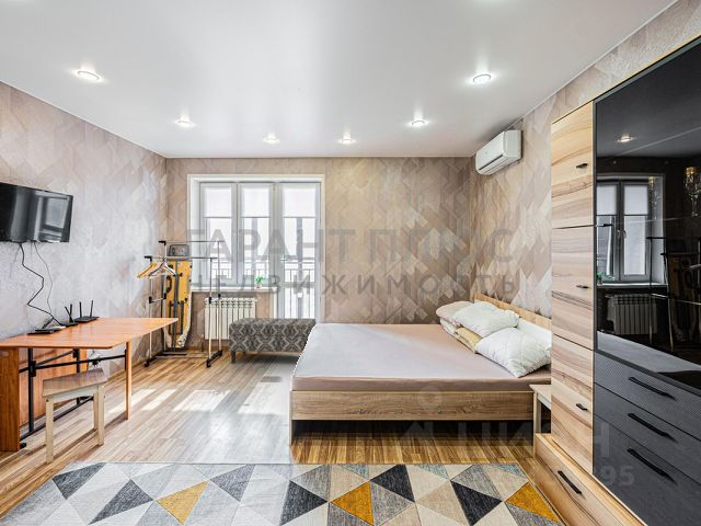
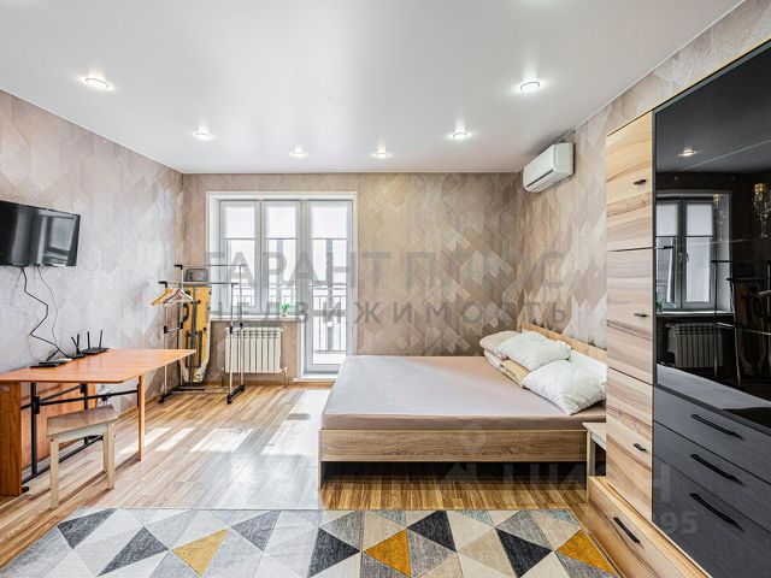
- bench (274, 340)
